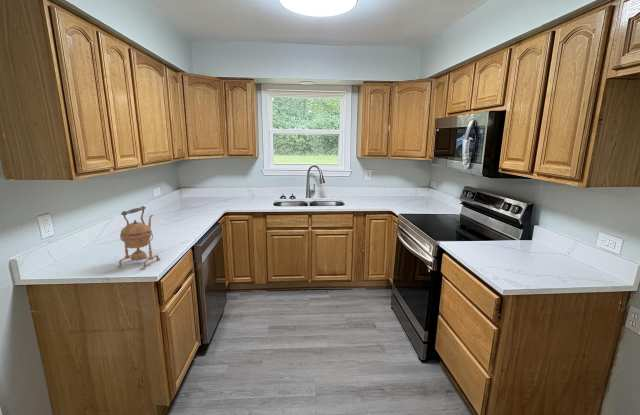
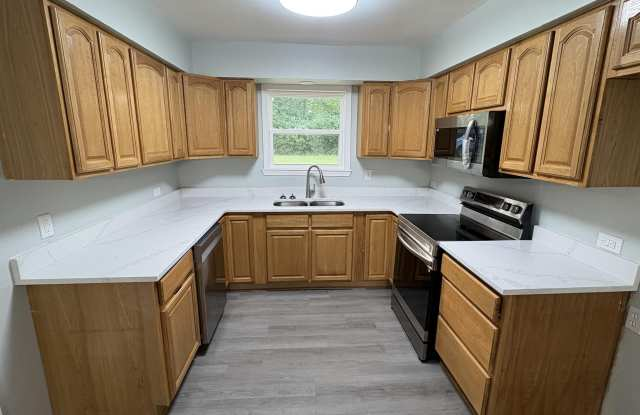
- kettle (140, 234)
